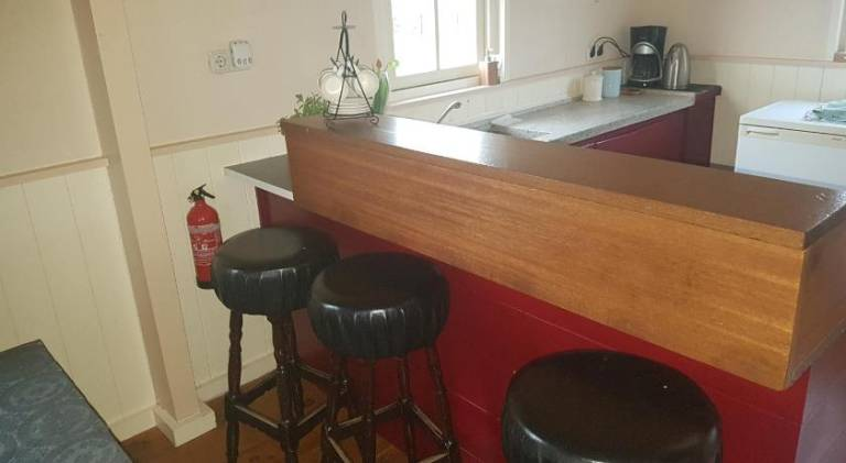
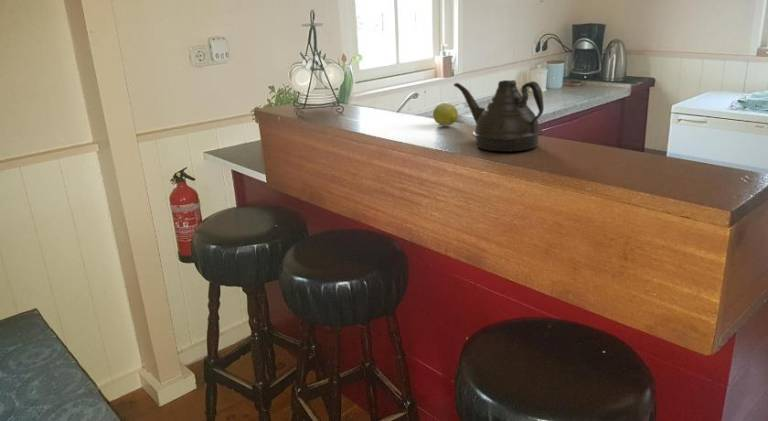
+ fruit (446, 114)
+ teapot (496, 112)
